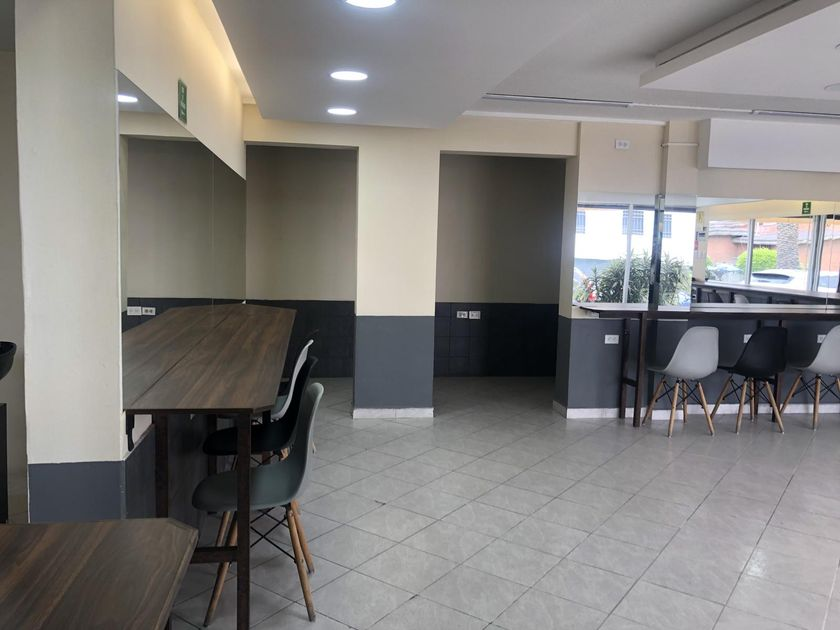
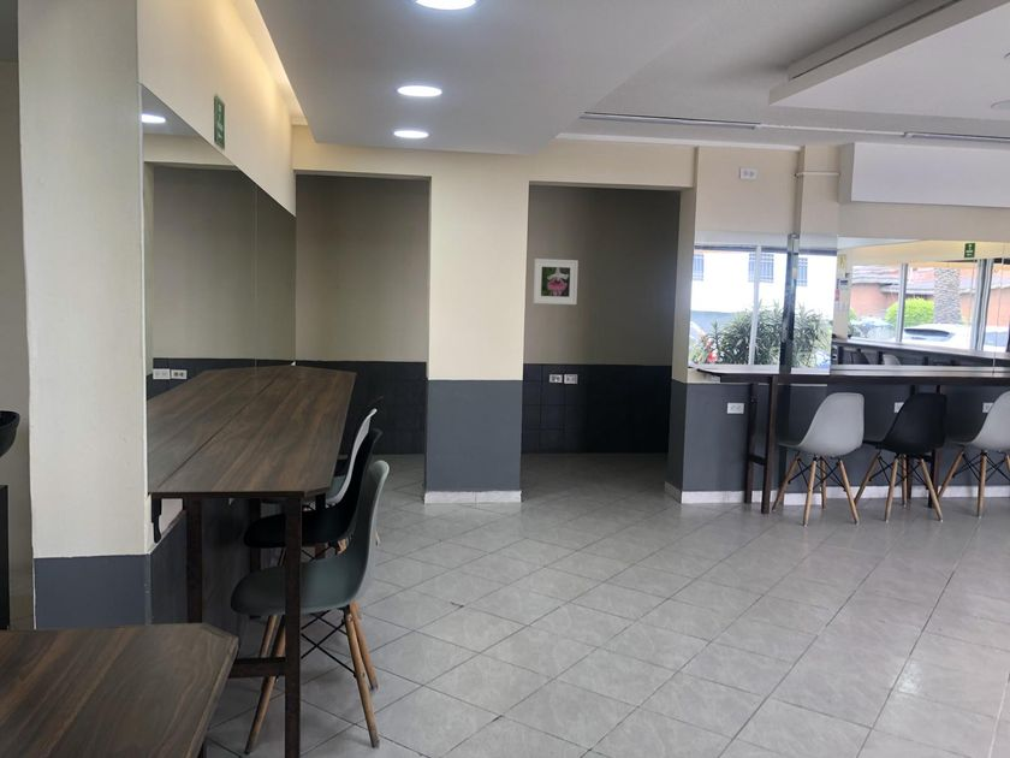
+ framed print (556, 282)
